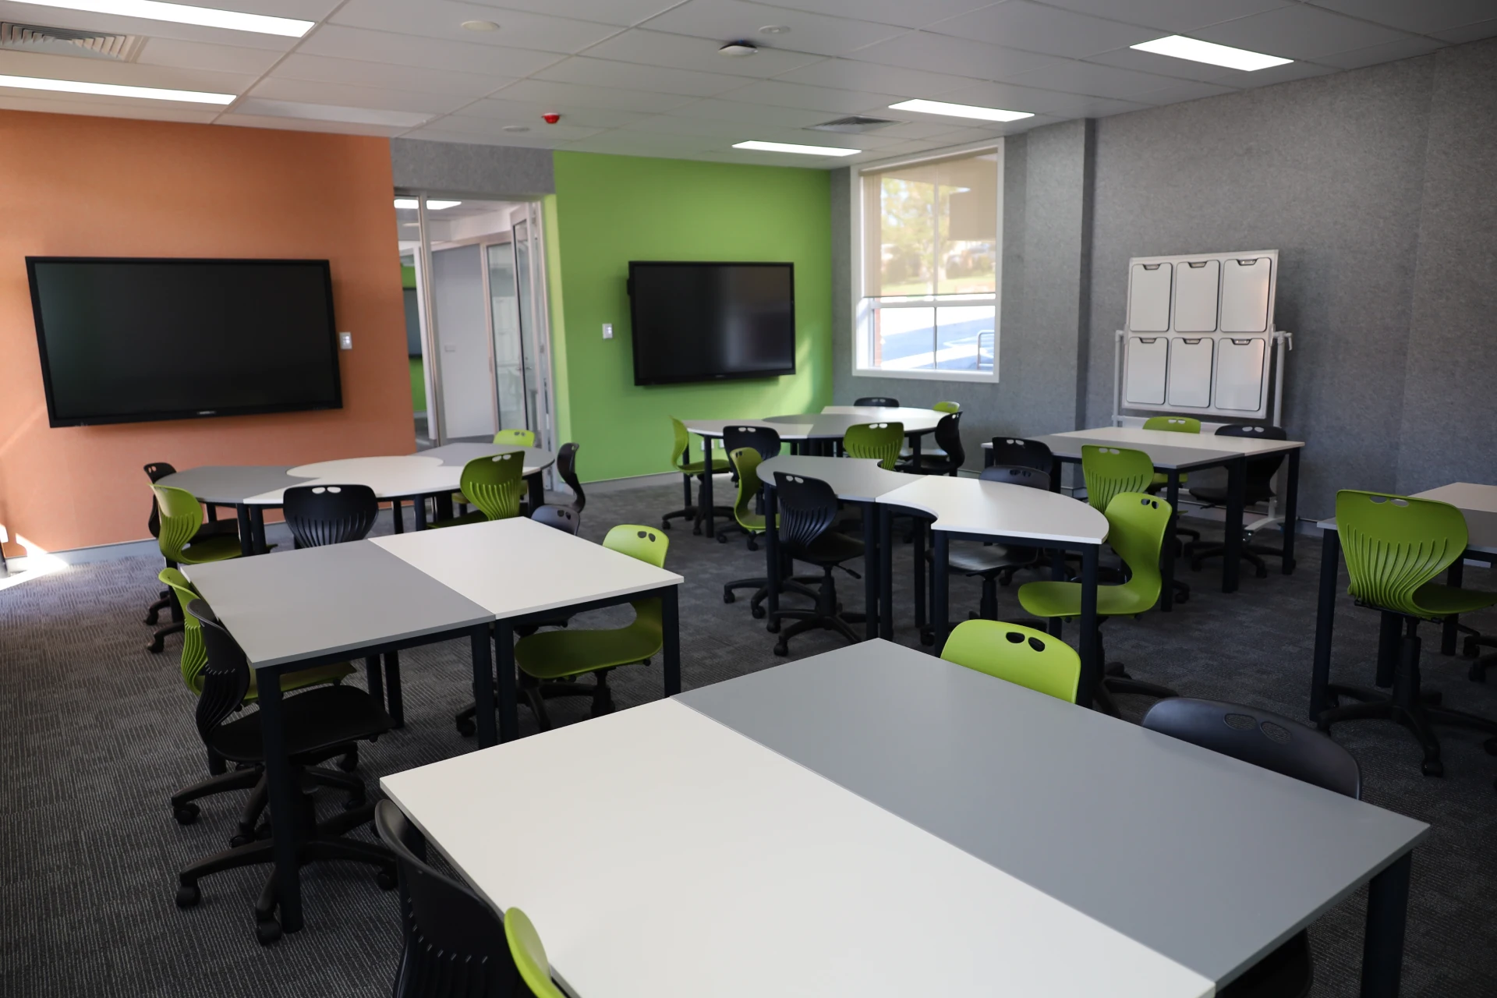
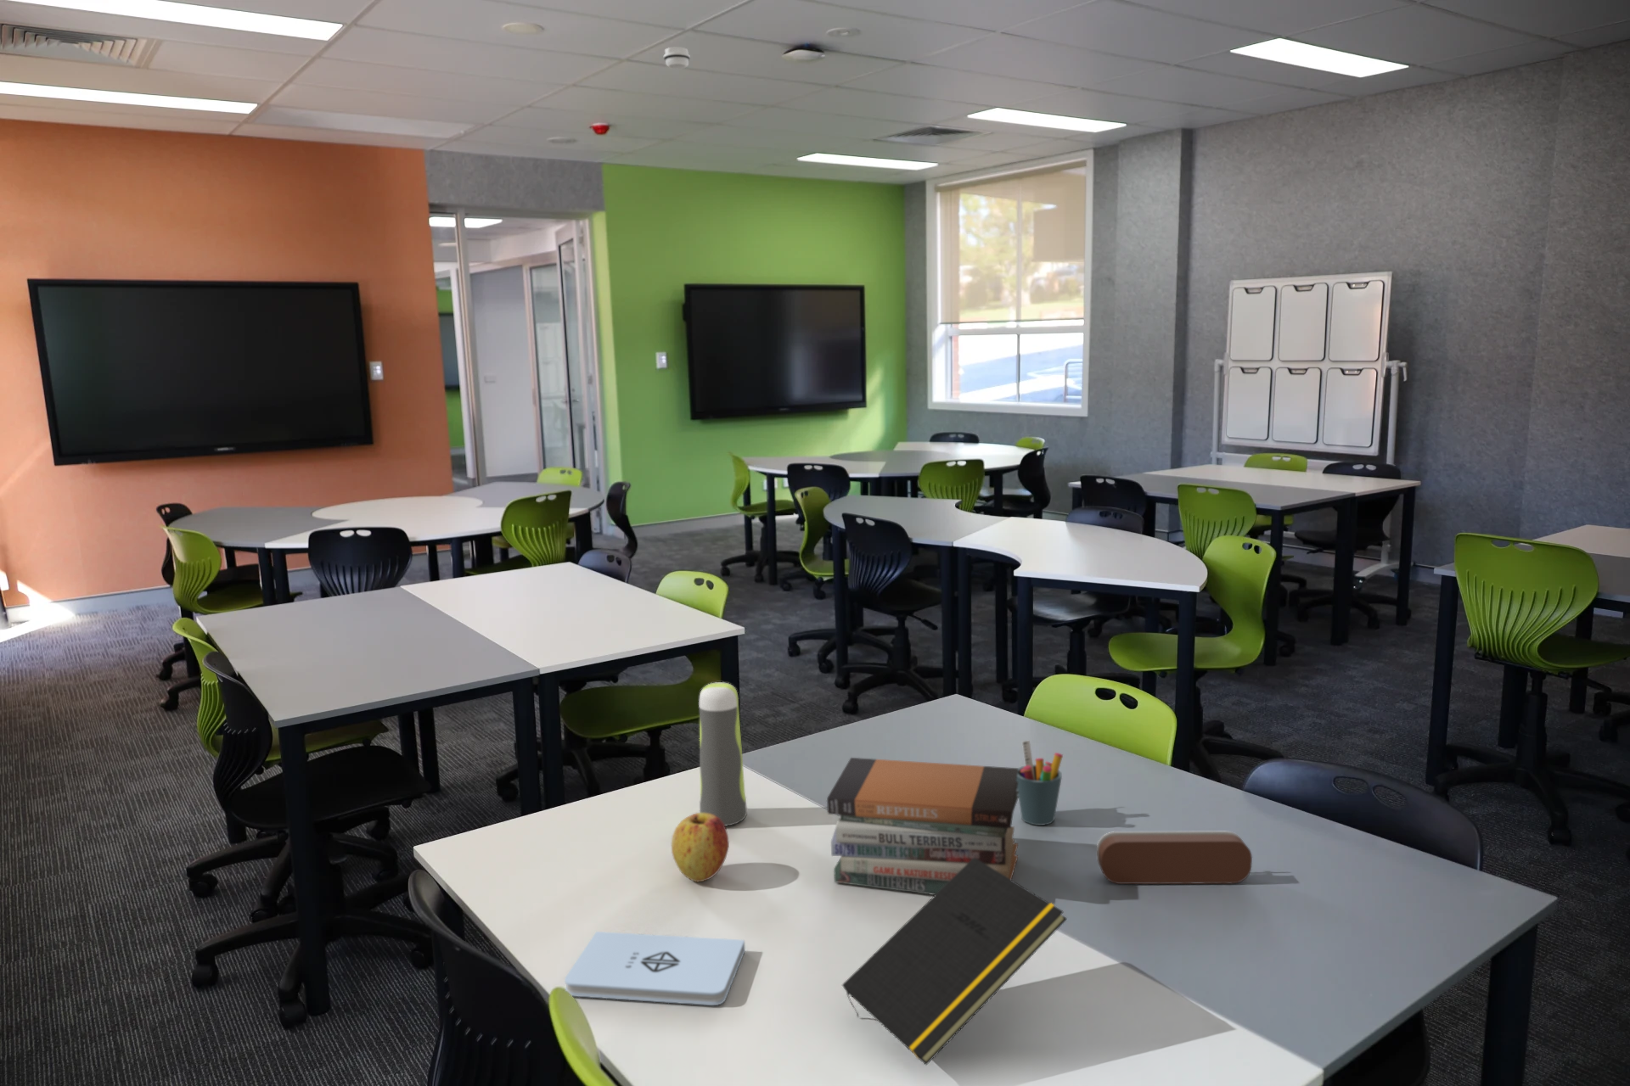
+ book stack (924, 825)
+ notepad (656, 966)
+ notepad (952, 964)
+ apple (700, 846)
+ pen holder (1038, 783)
+ water bottle (720, 751)
+ smoke detector (677, 58)
+ pencil case (1173, 856)
